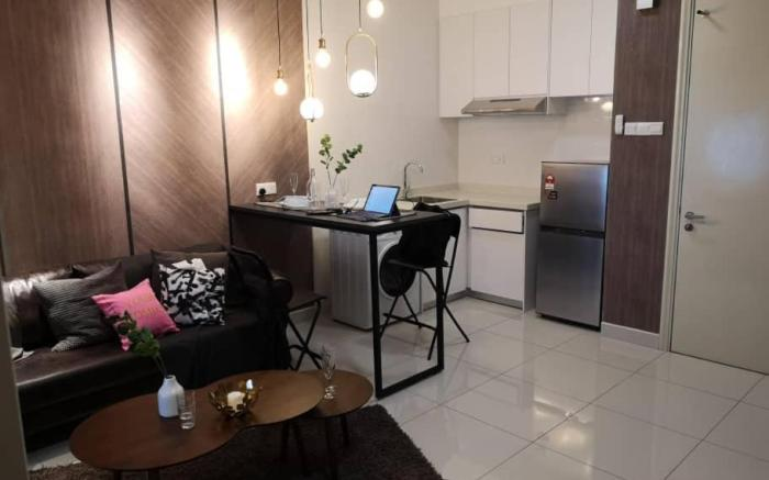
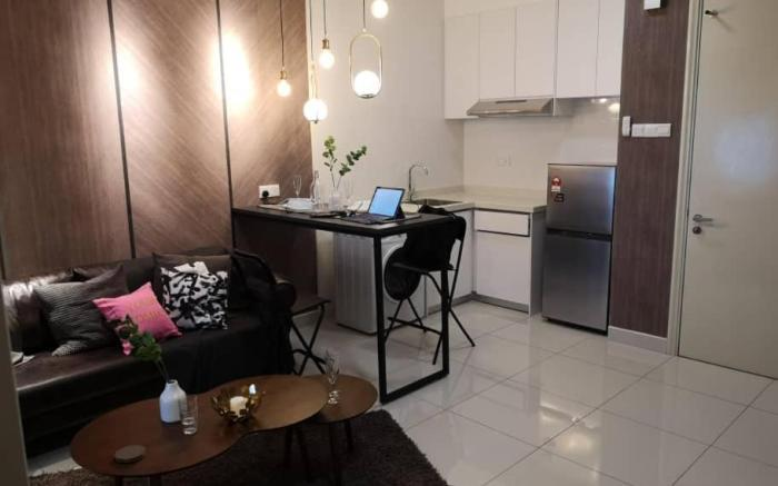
+ coaster (130, 454)
